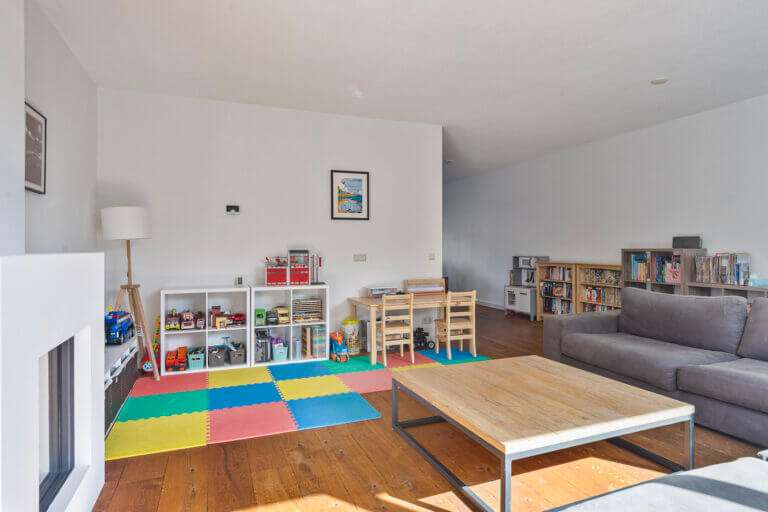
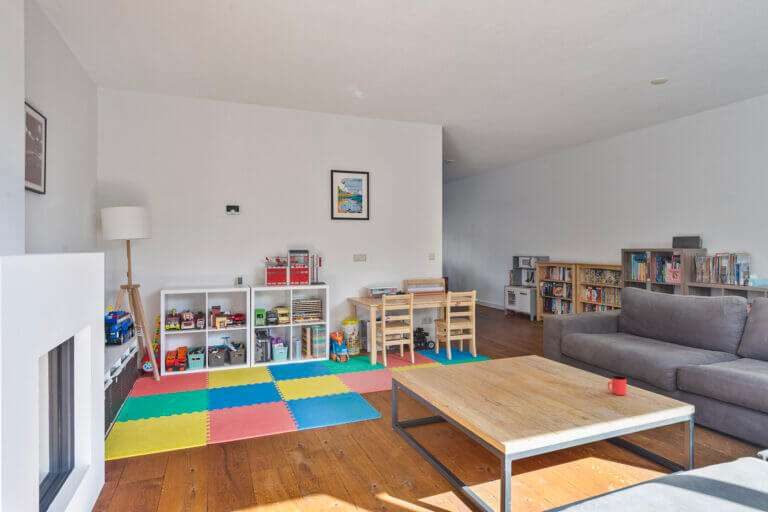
+ cup (616, 385)
